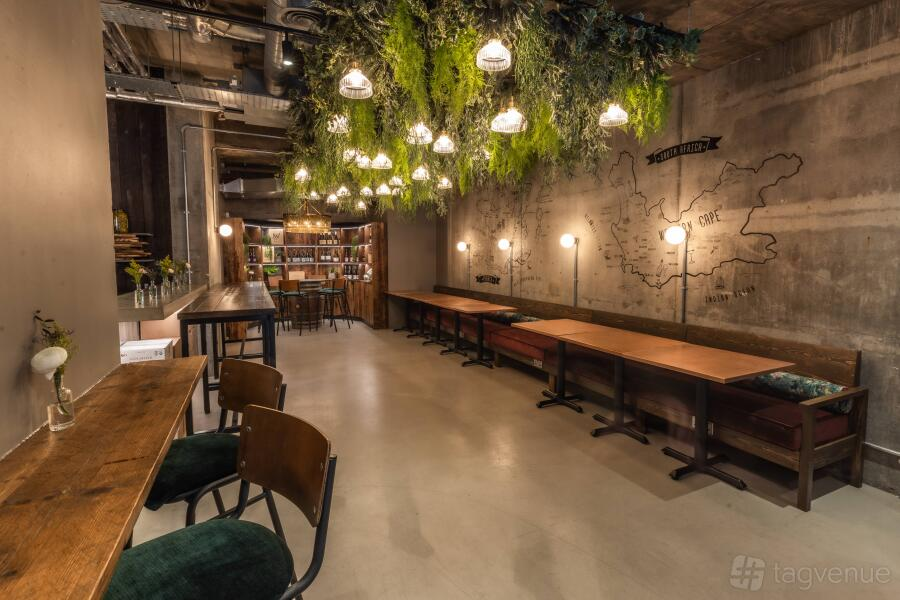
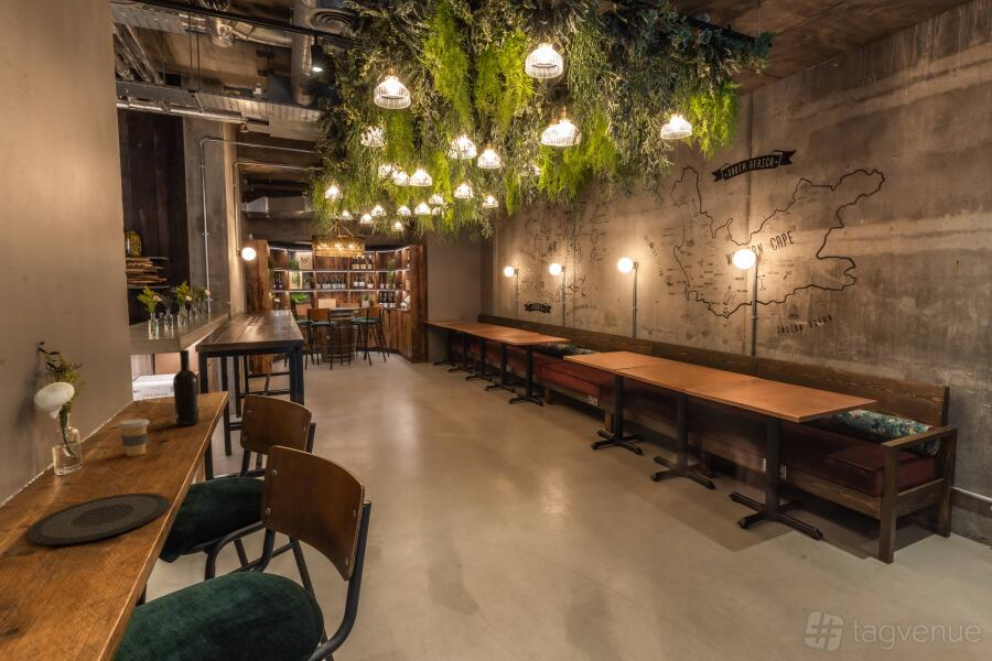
+ coffee cup (134, 437)
+ wine bottle (185, 387)
+ plate (103, 516)
